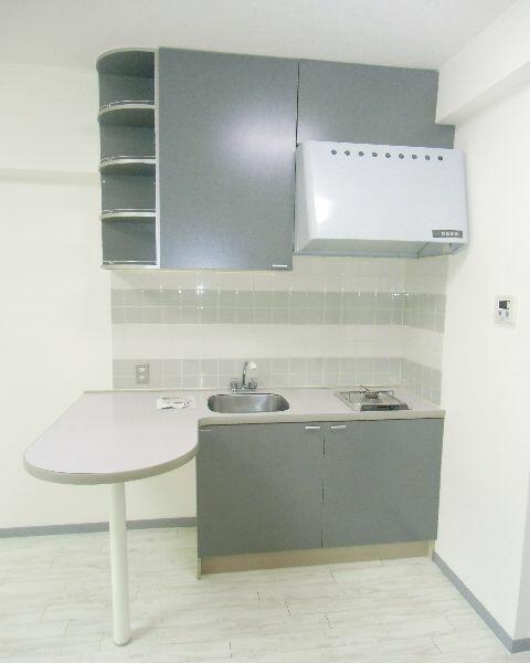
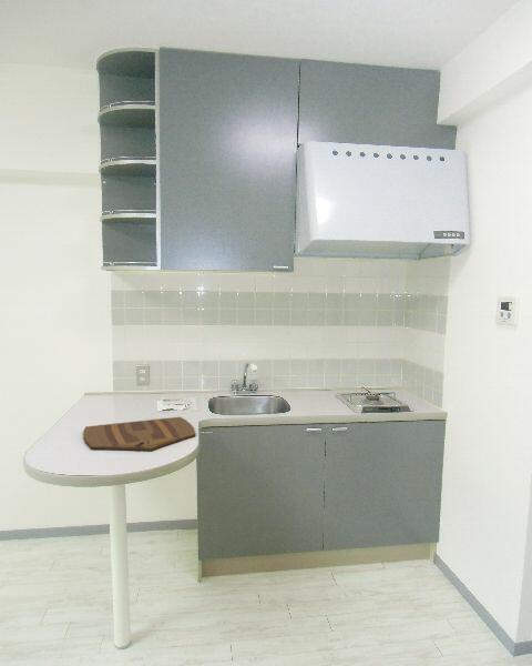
+ cutting board (142, 433)
